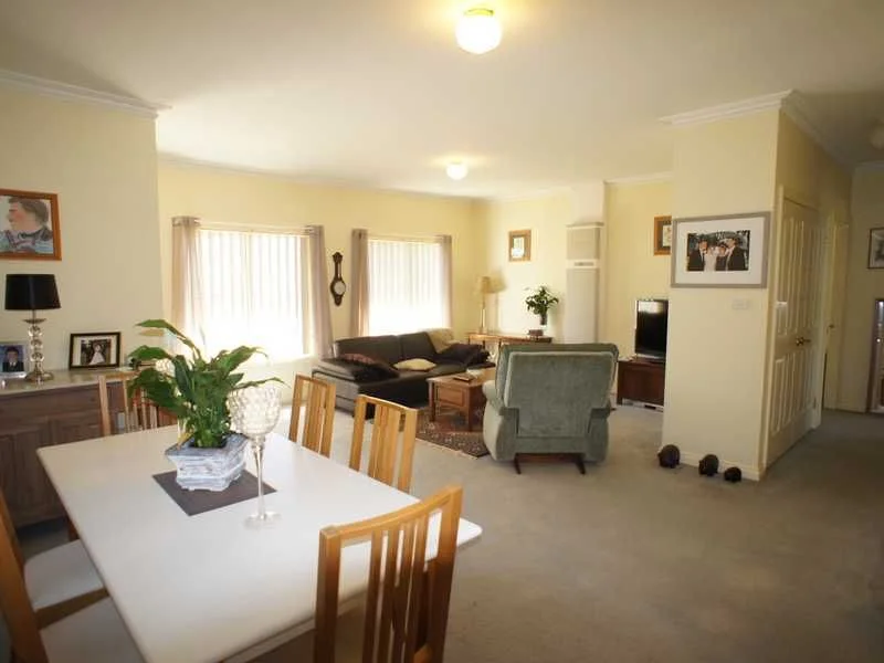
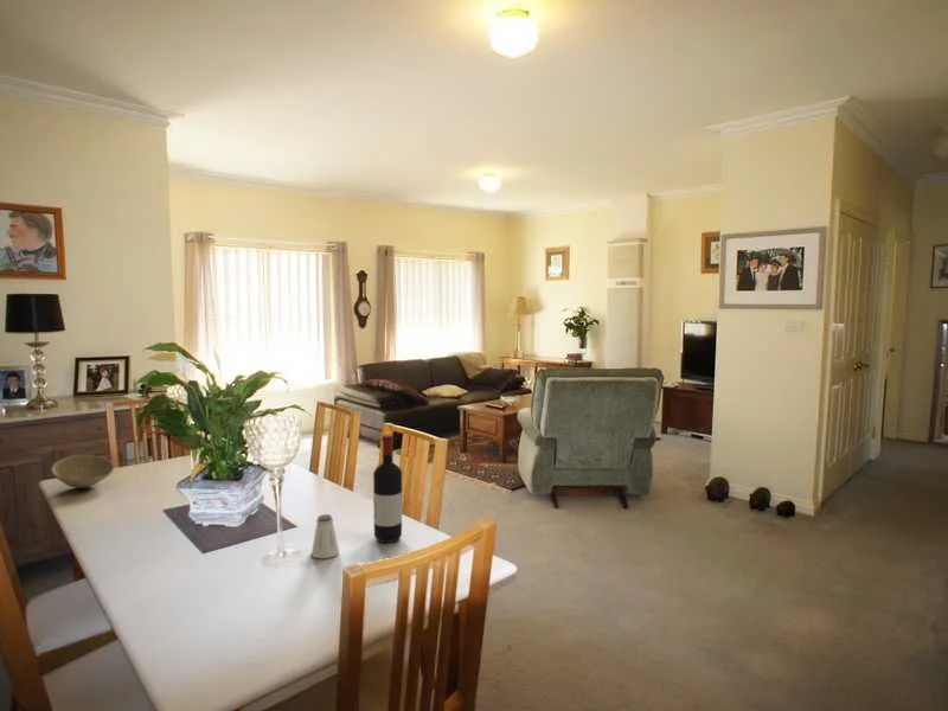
+ bowl (83, 473)
+ wine bottle (387, 487)
+ saltshaker (325, 534)
